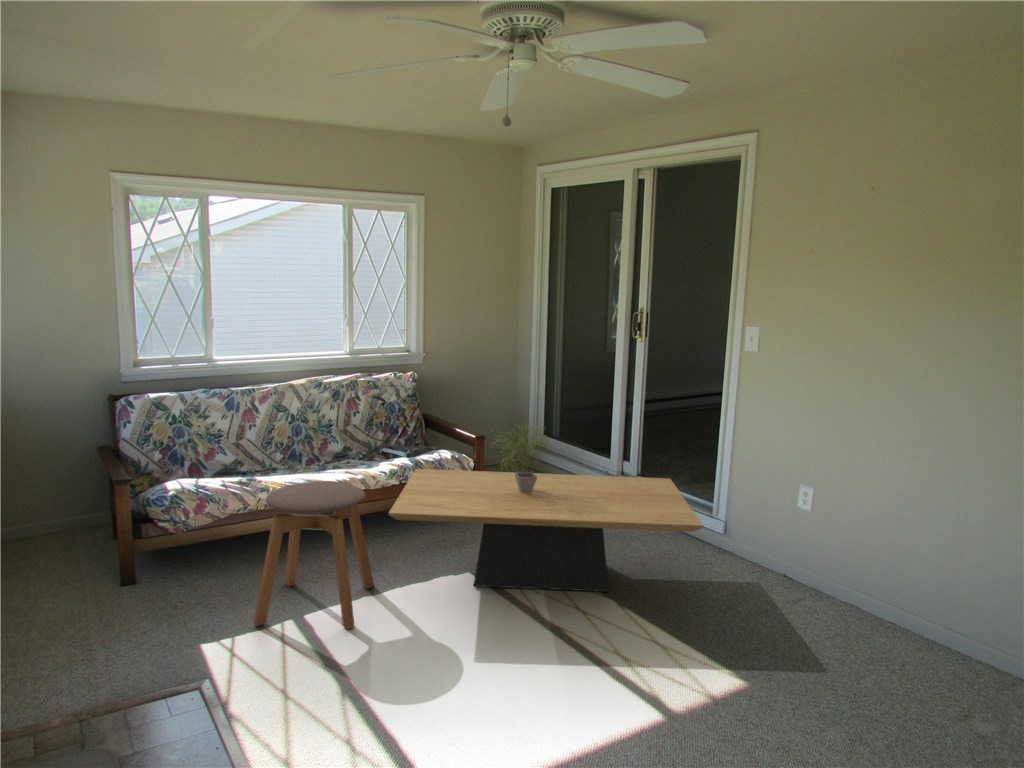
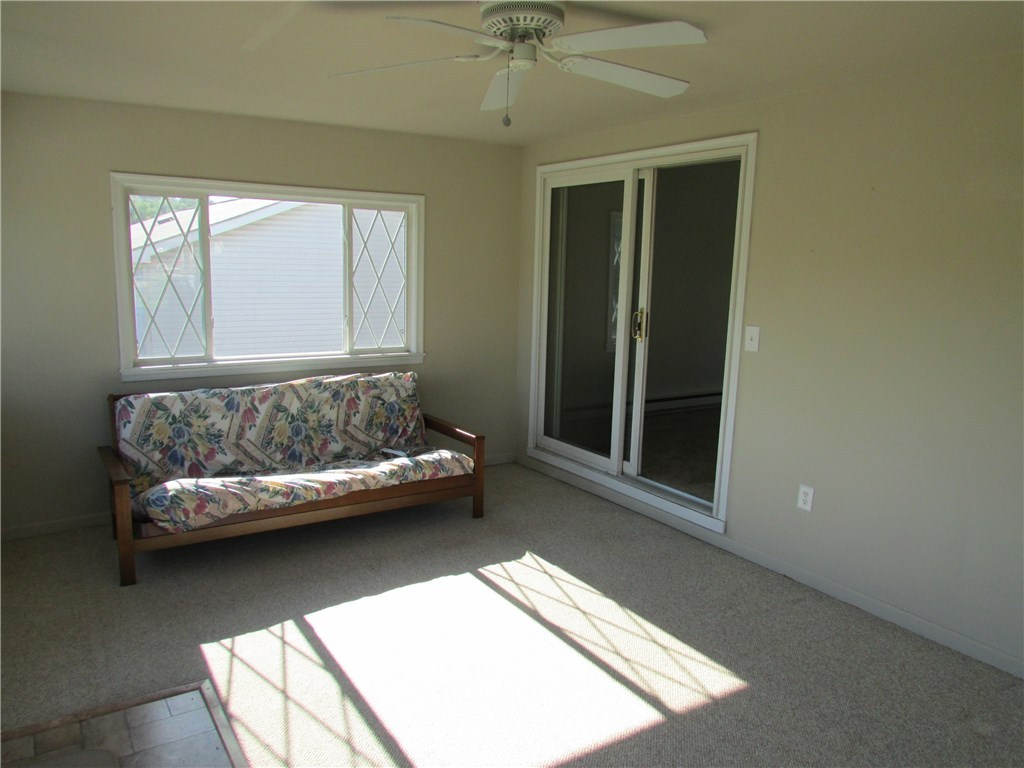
- stool (333, 544)
- potted plant (521, 452)
- coffee table (542, 534)
